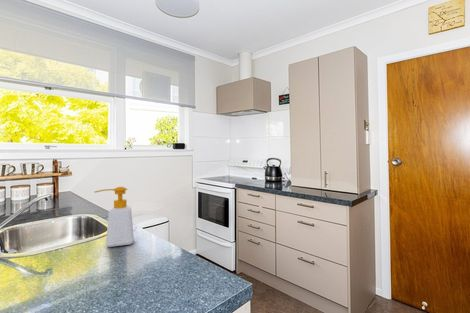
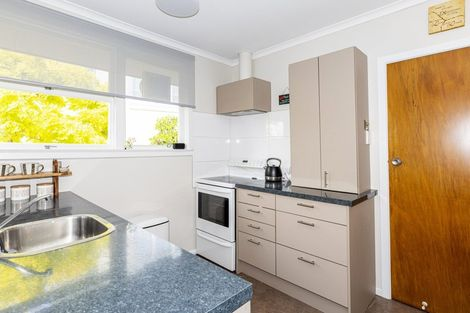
- soap bottle (114, 215)
